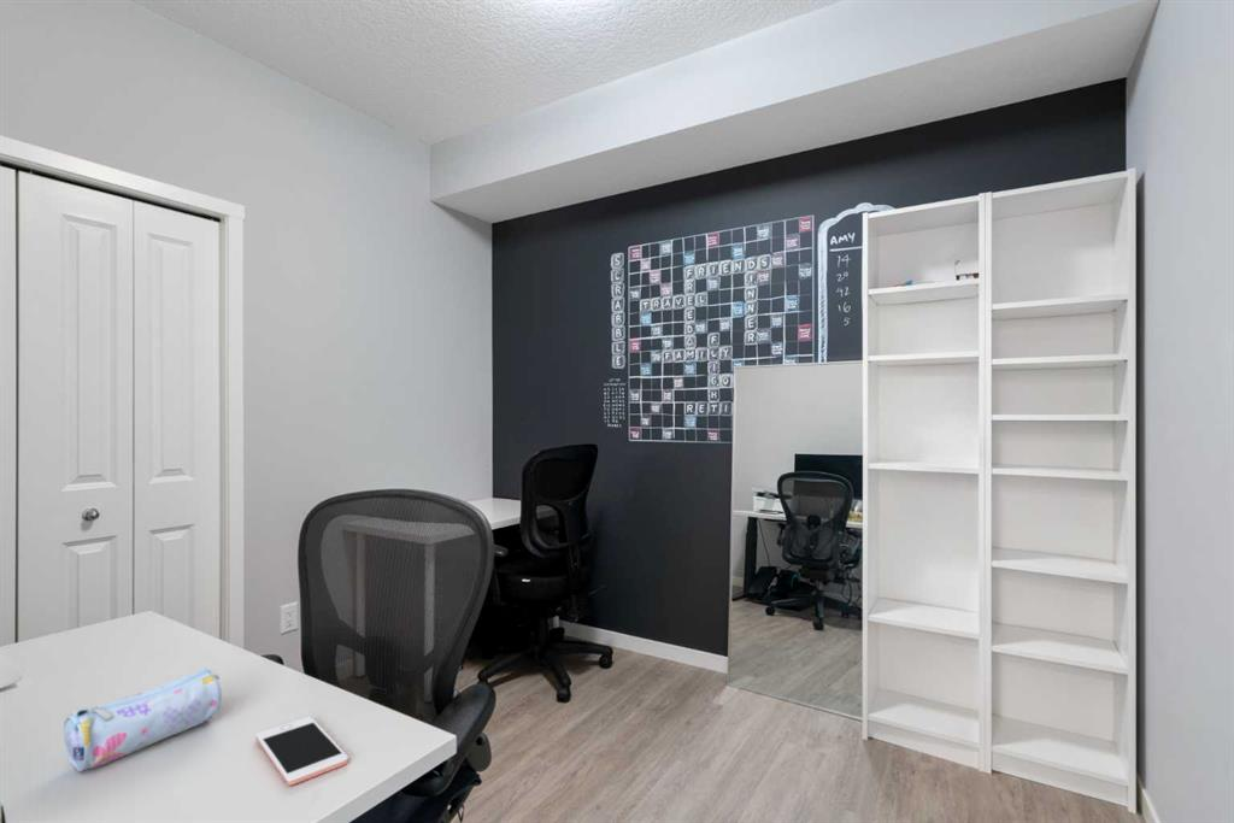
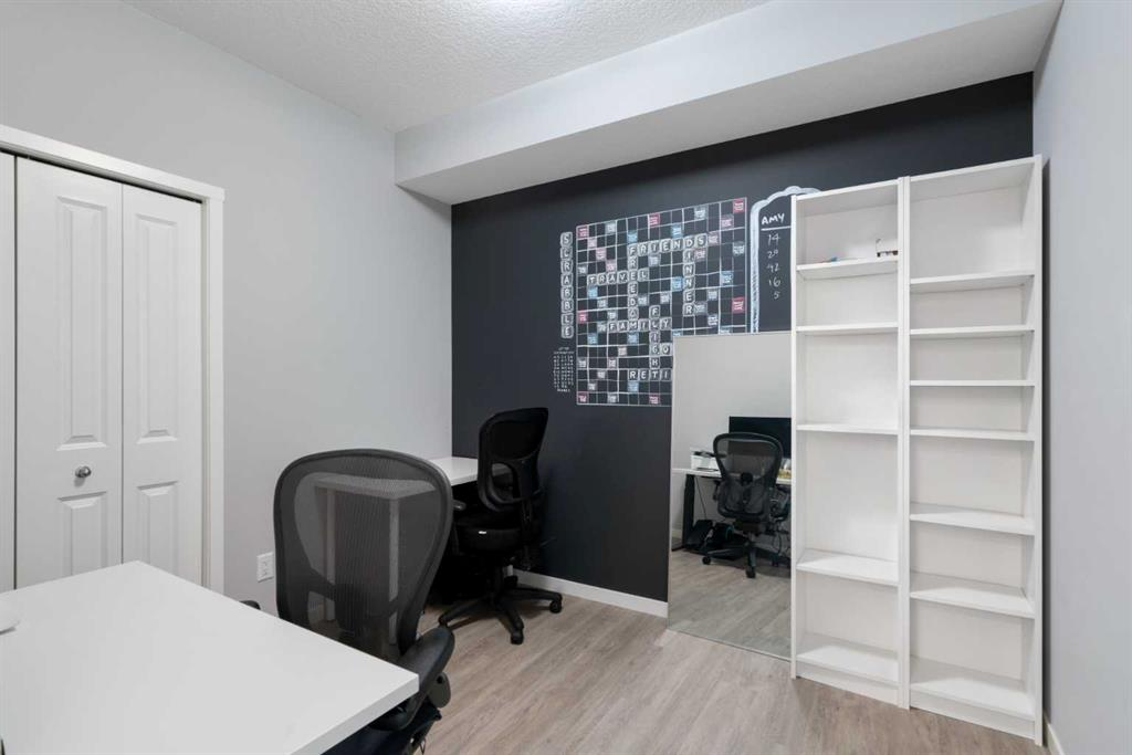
- pencil case (146, 713)
- cell phone (300, 747)
